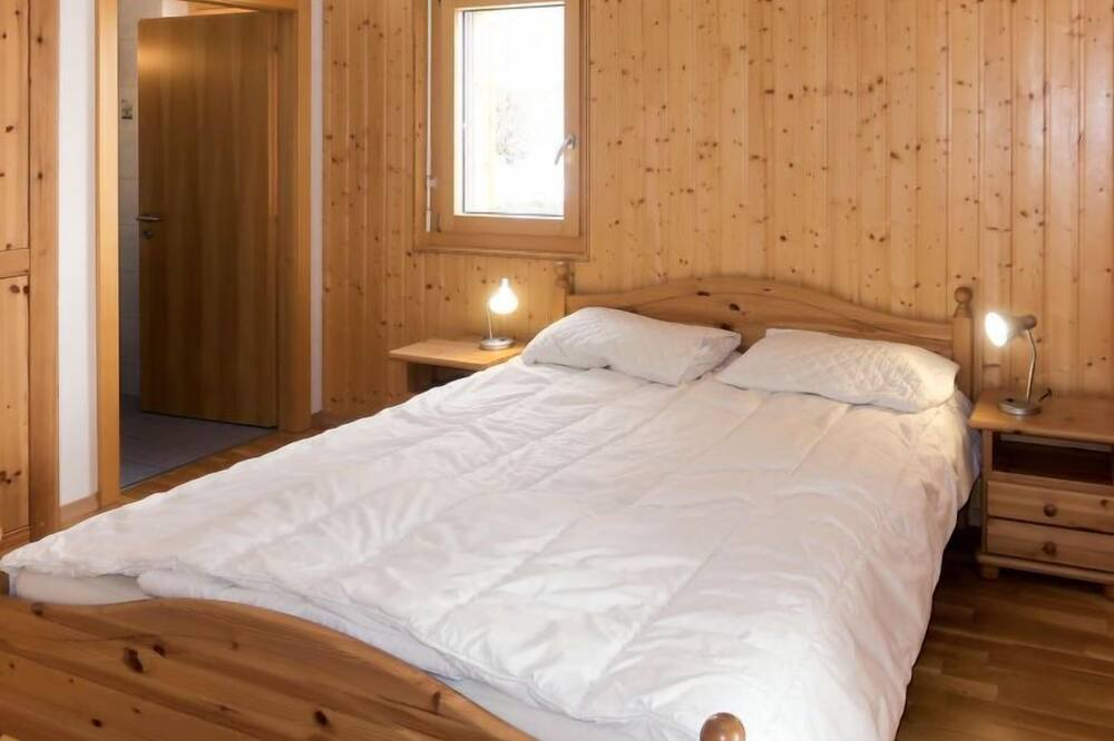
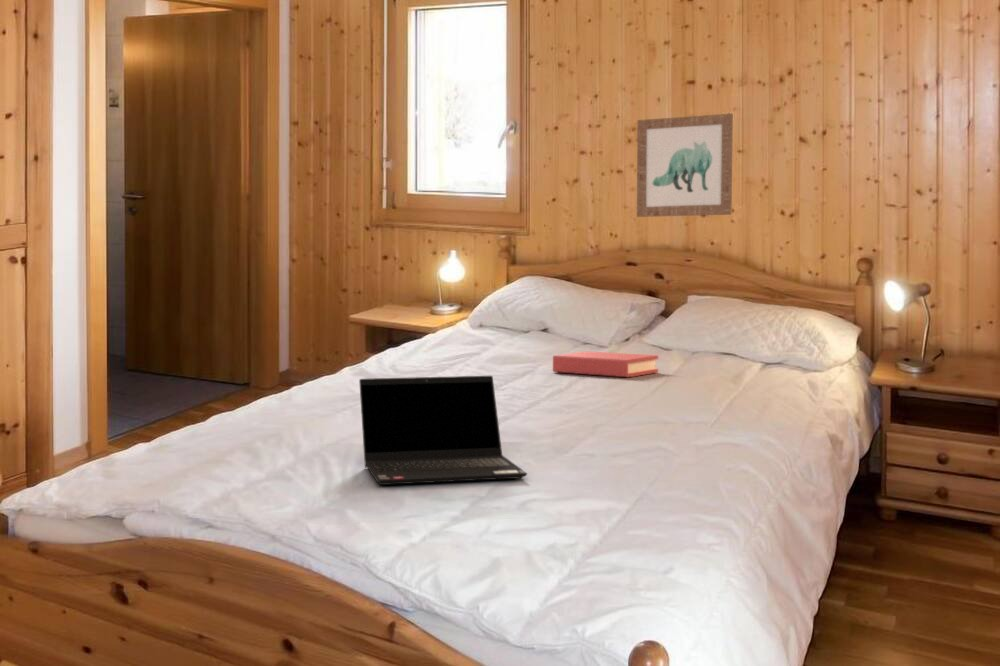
+ wall art (683, 166)
+ hardback book (605, 363)
+ laptop computer (439, 427)
